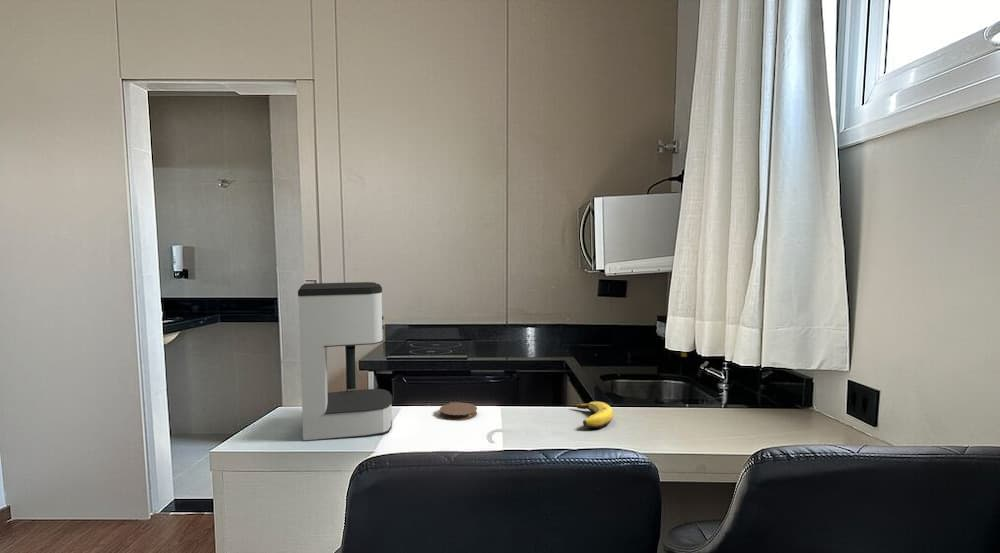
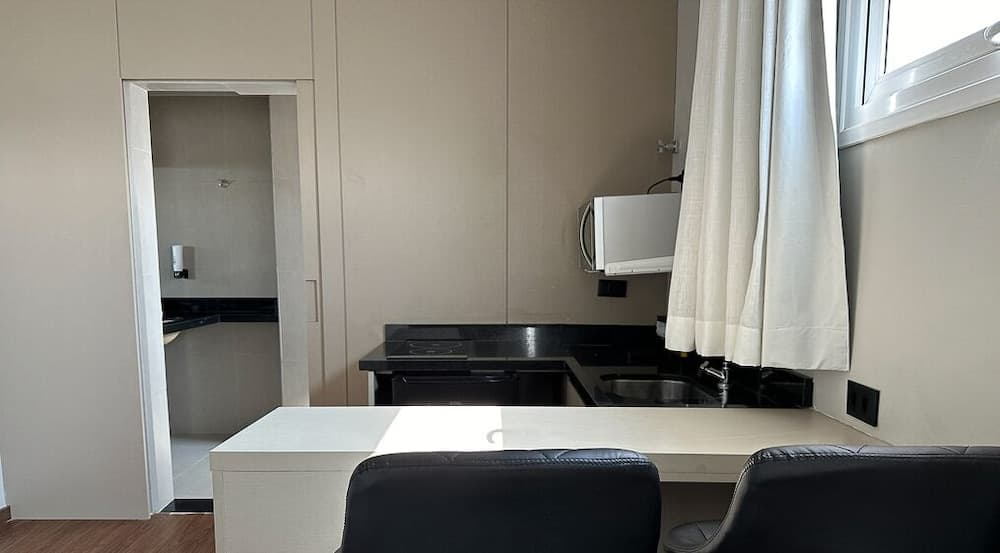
- coaster (458, 411)
- coffee maker (348, 355)
- banana (593, 411)
